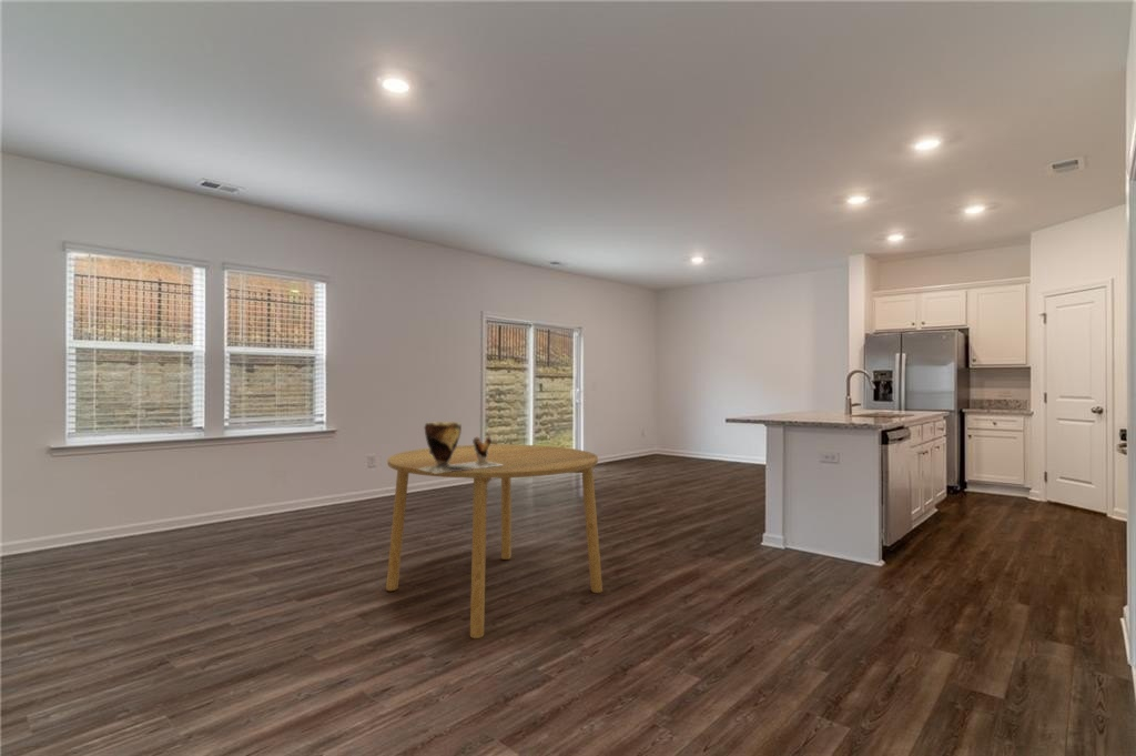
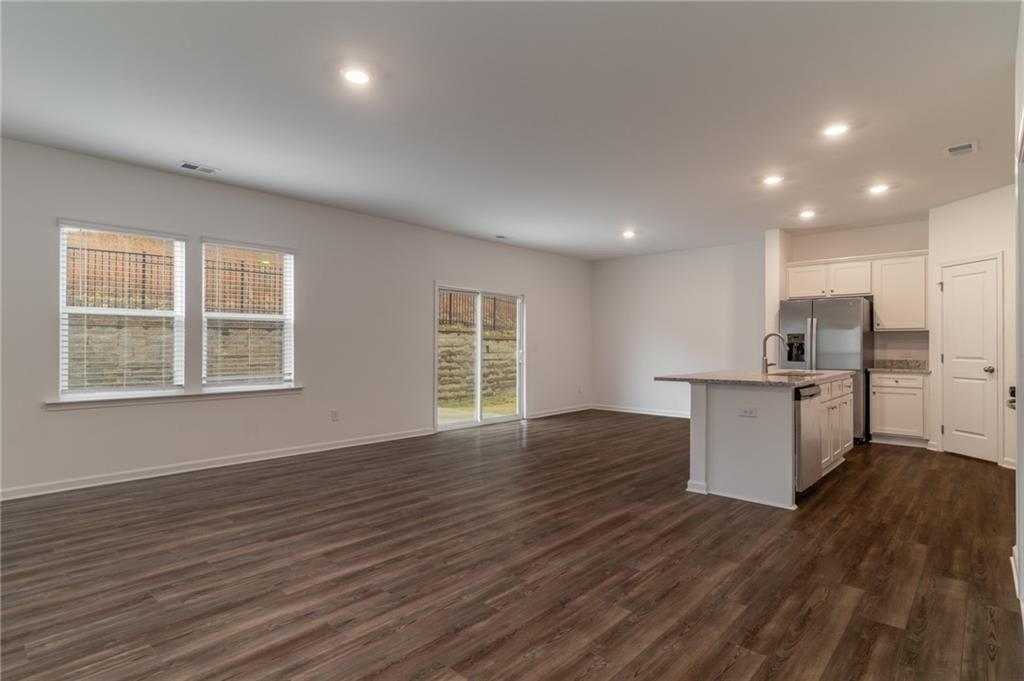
- clay pot (457, 442)
- dining table (501, 523)
